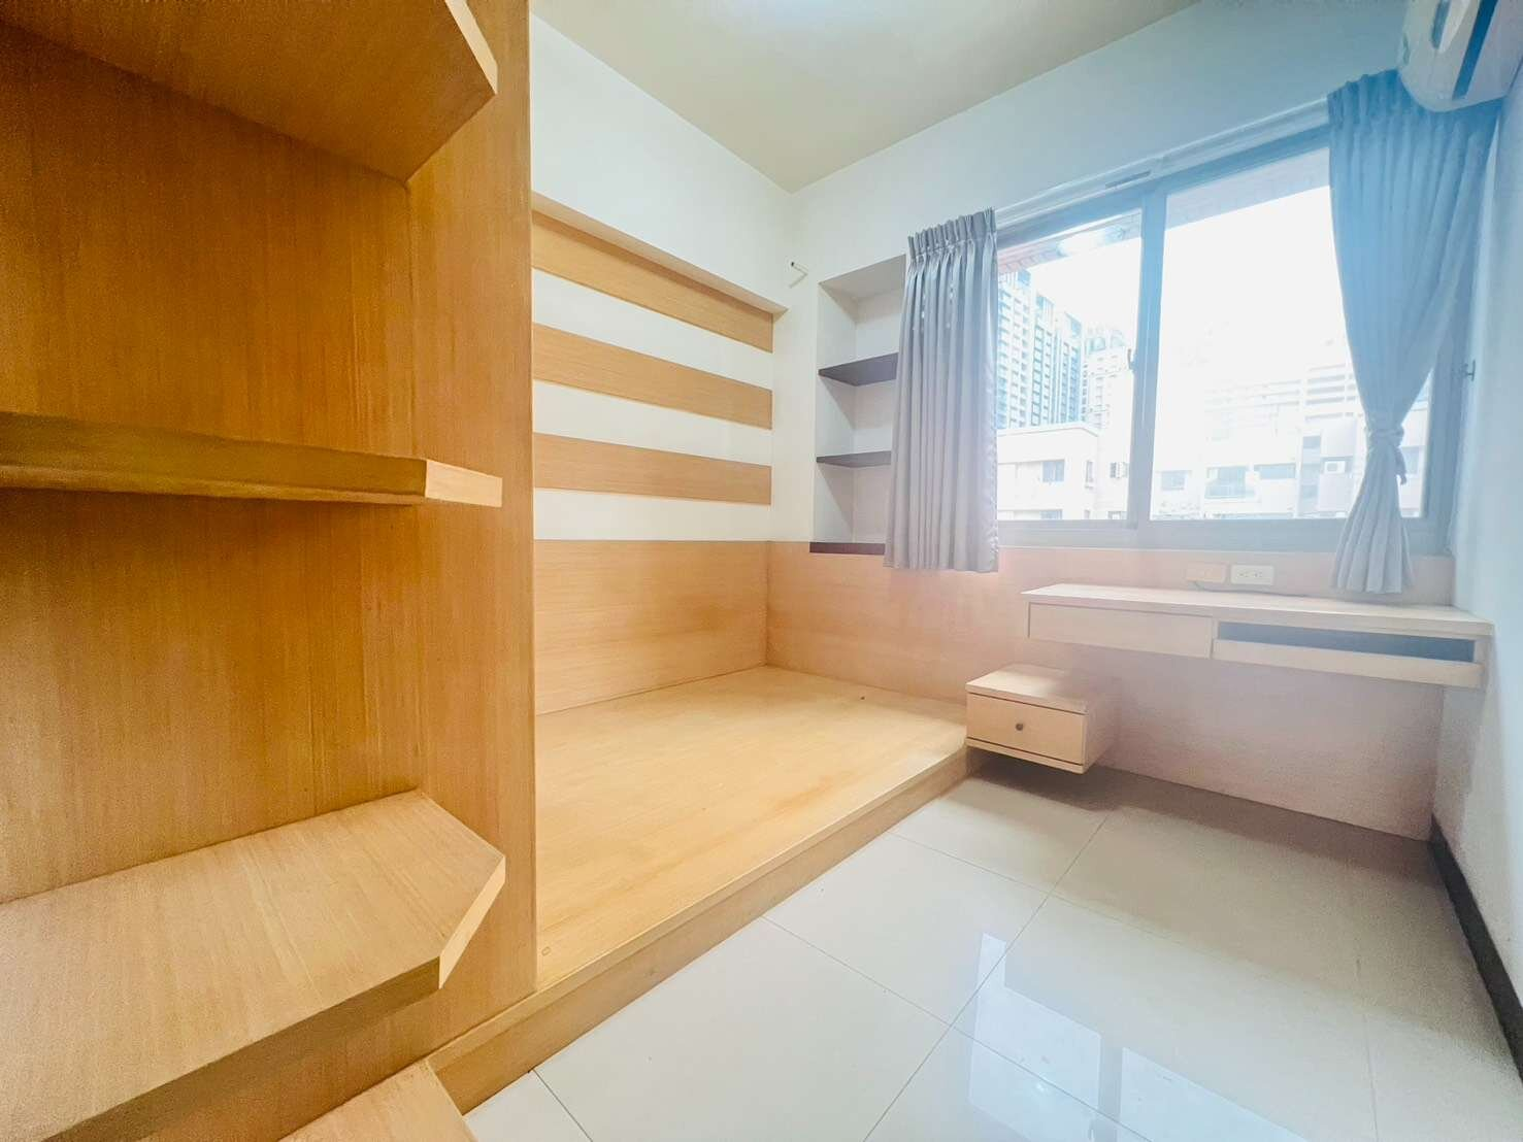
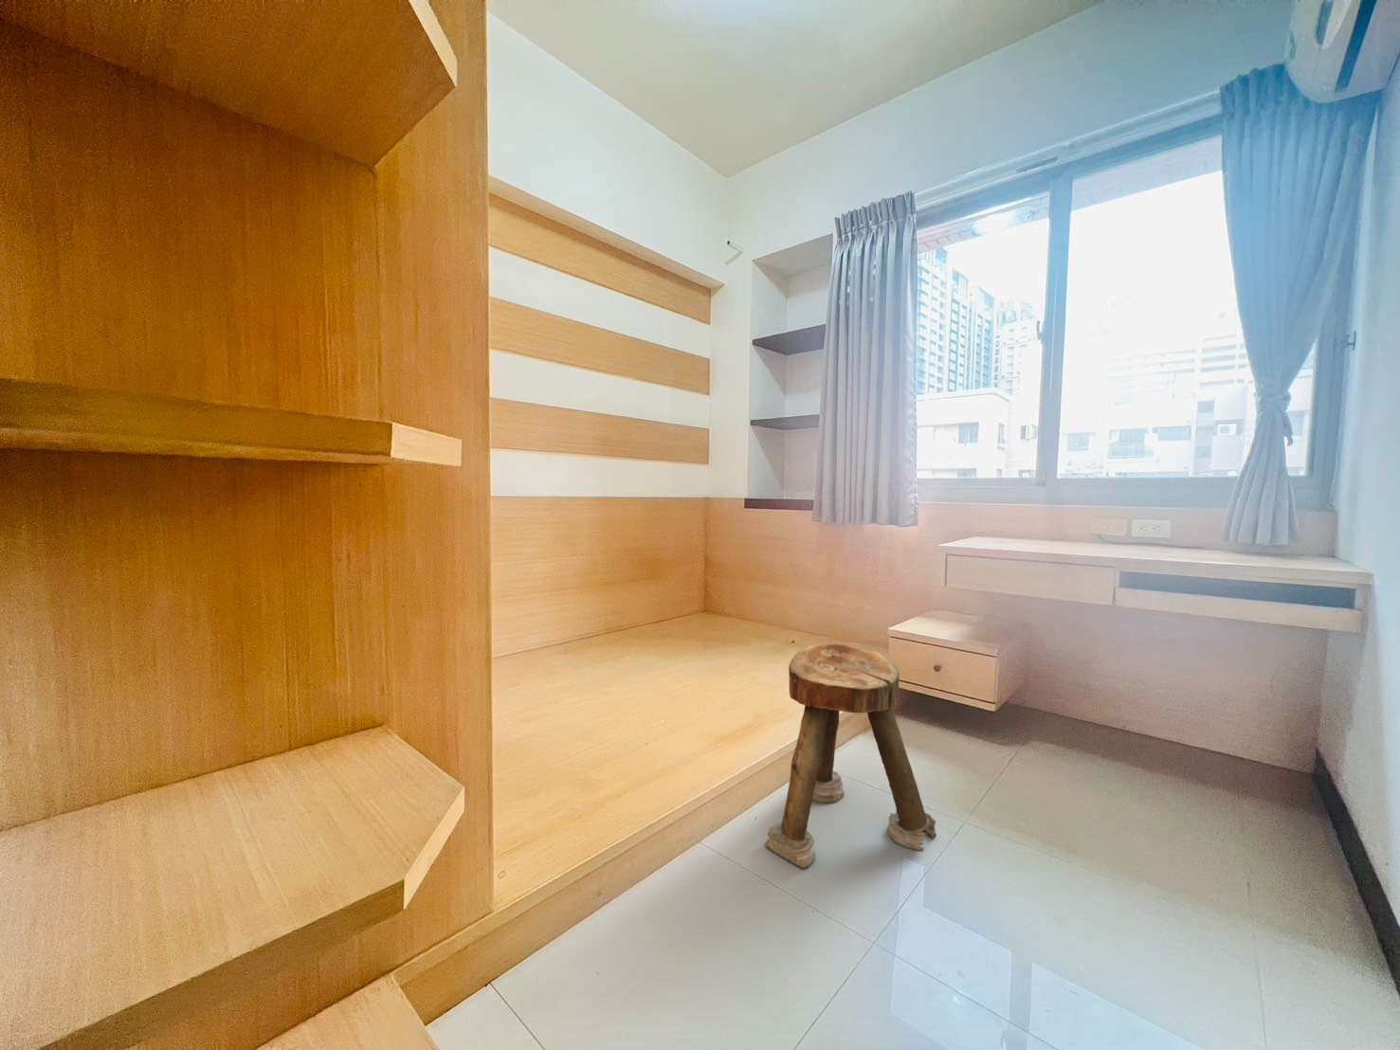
+ stool (835, 742)
